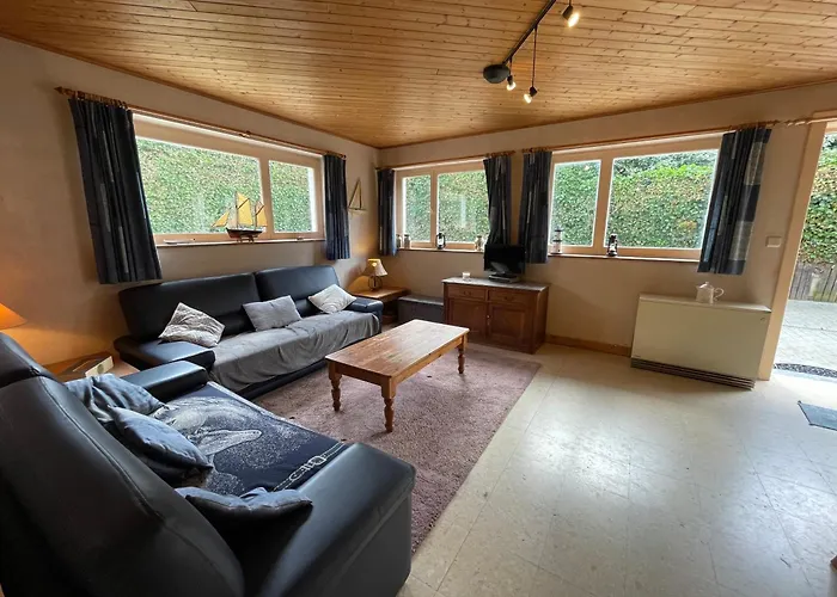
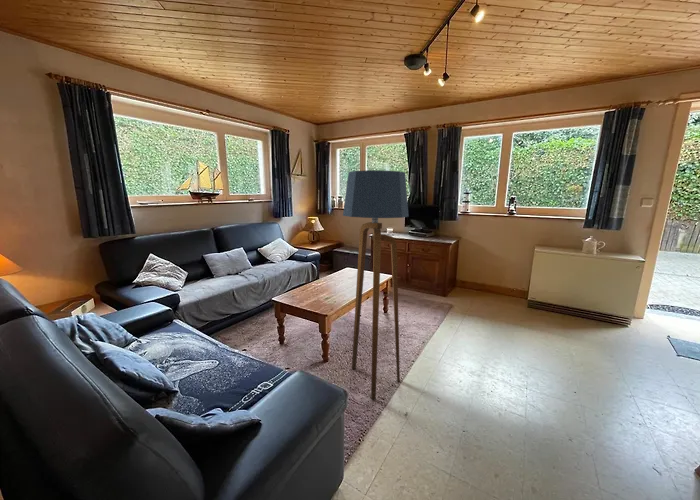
+ floor lamp (373, 283)
